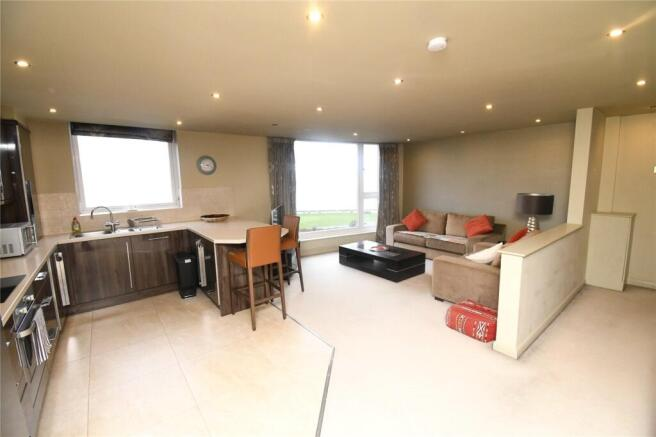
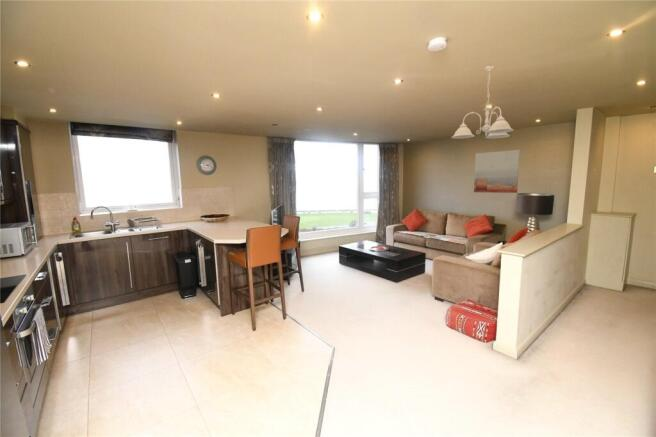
+ chandelier (485, 106)
+ wall art (495, 172)
